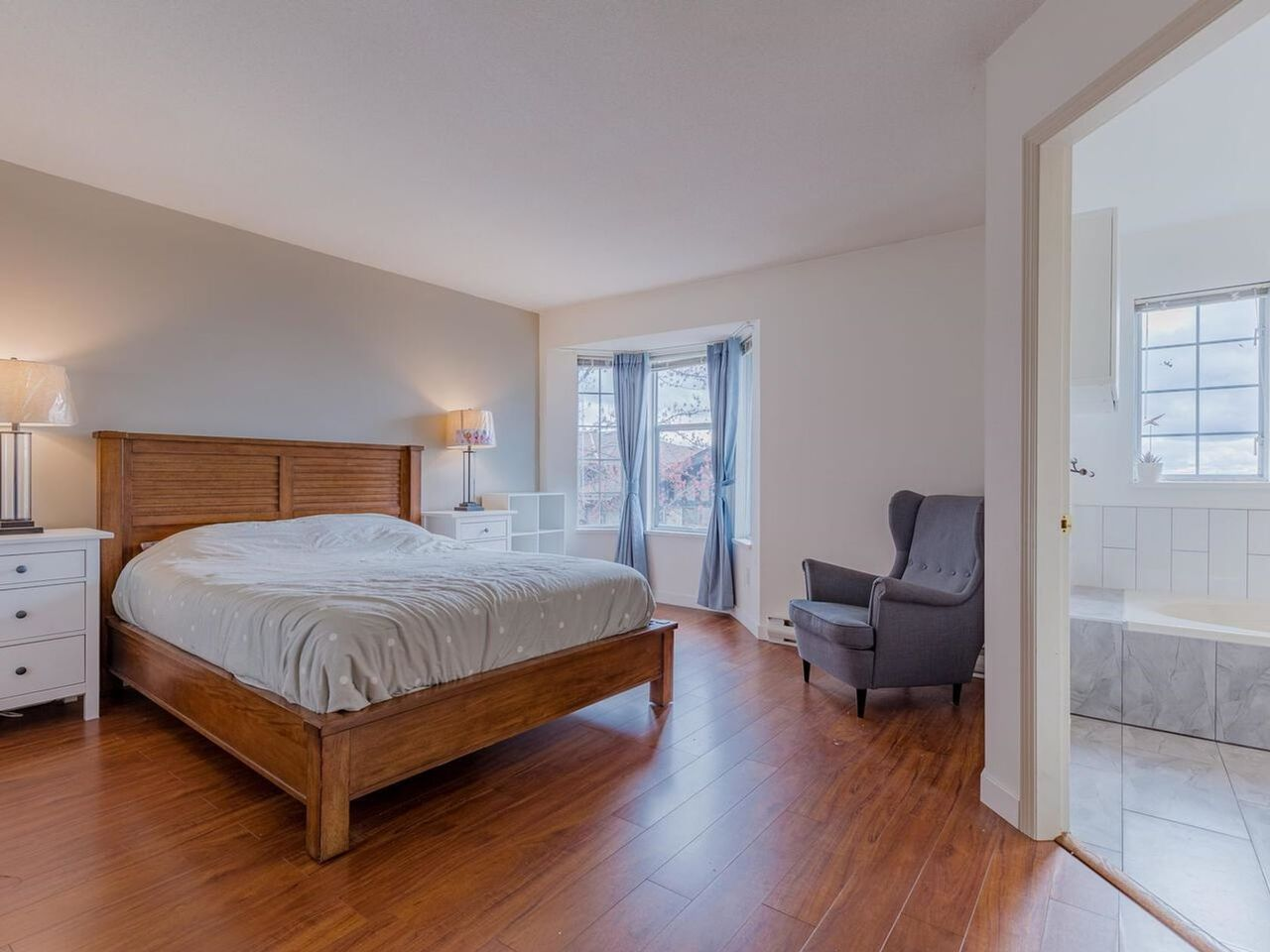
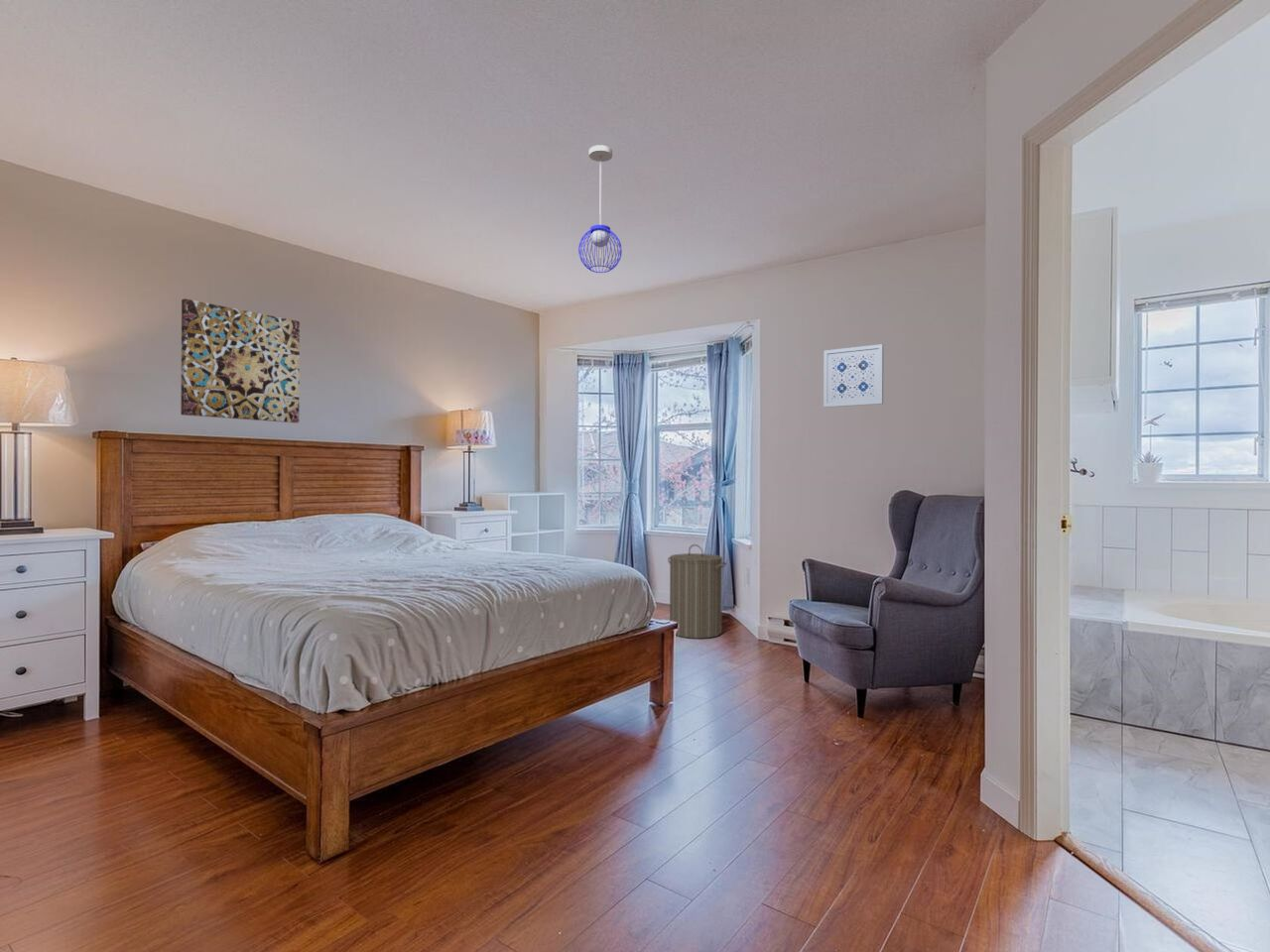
+ wall art (243, 365)
+ pendant light (600, 210)
+ laundry hamper (696, 588)
+ wall art (852, 376)
